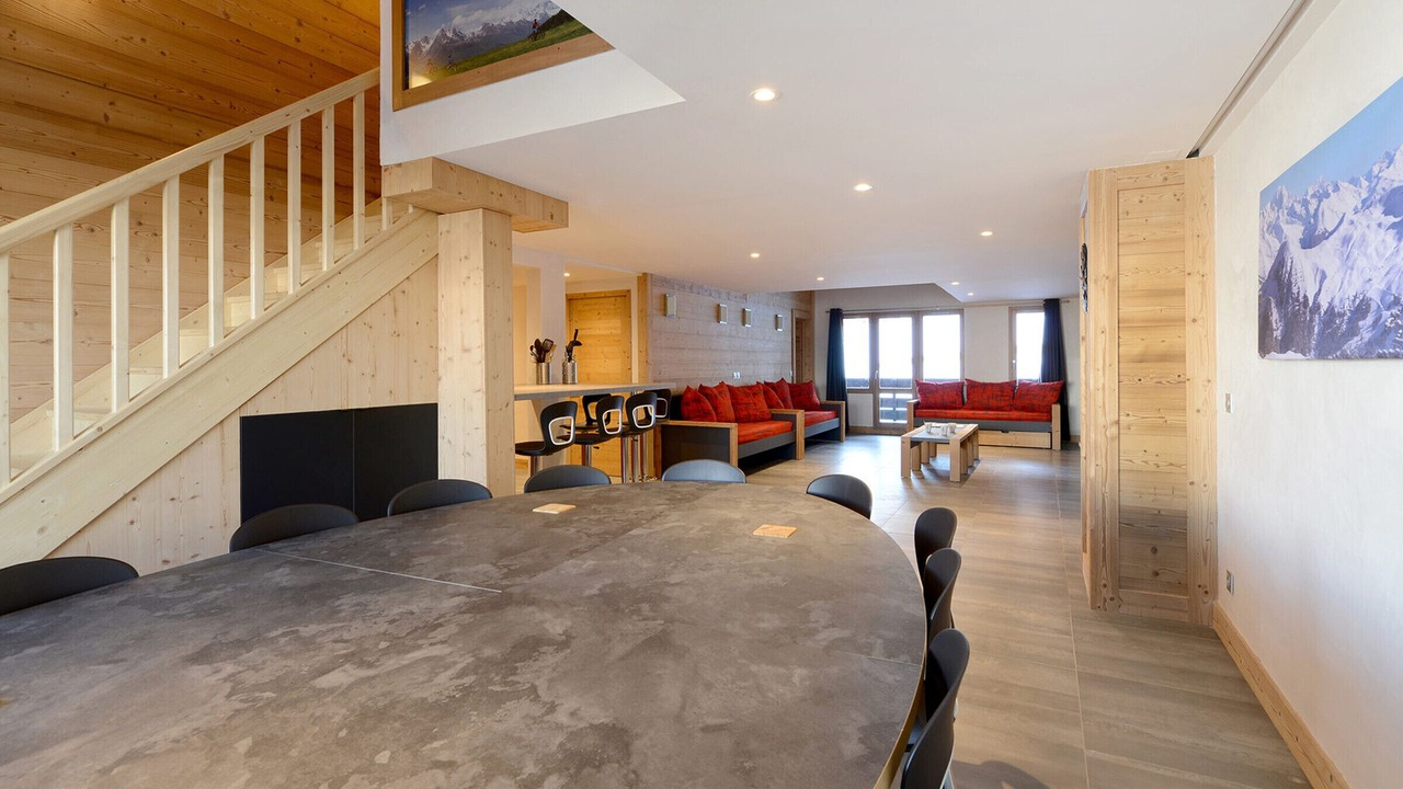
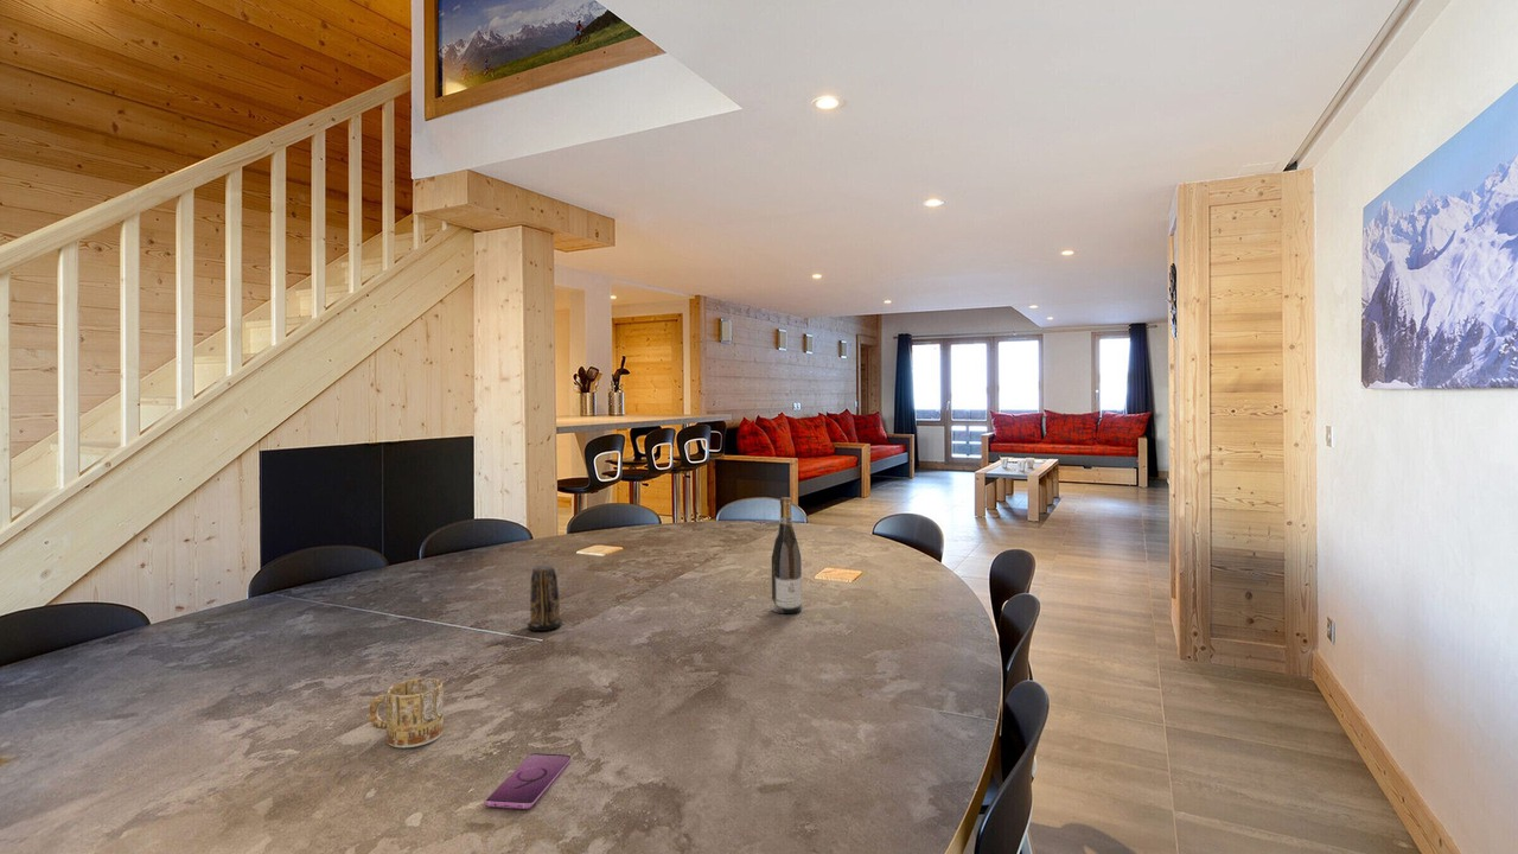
+ wine bottle (785, 553)
+ smartphone (530, 778)
+ mug (404, 712)
+ candle (544, 597)
